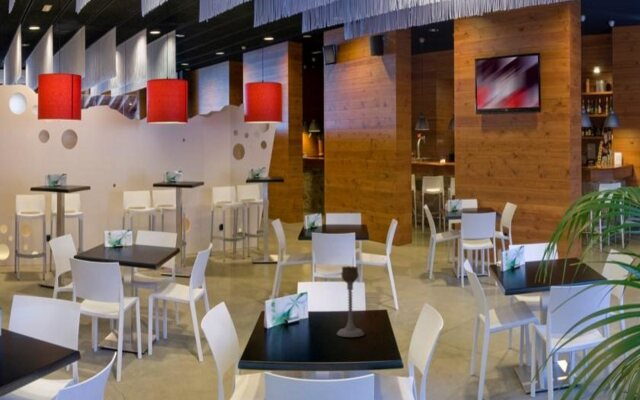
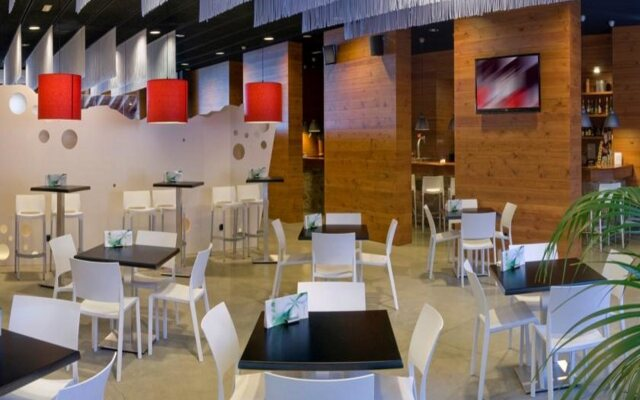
- candle holder (350, 300)
